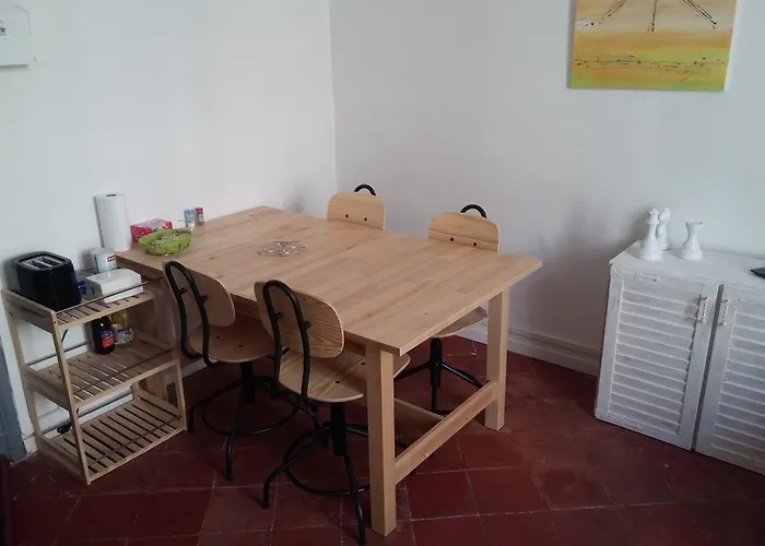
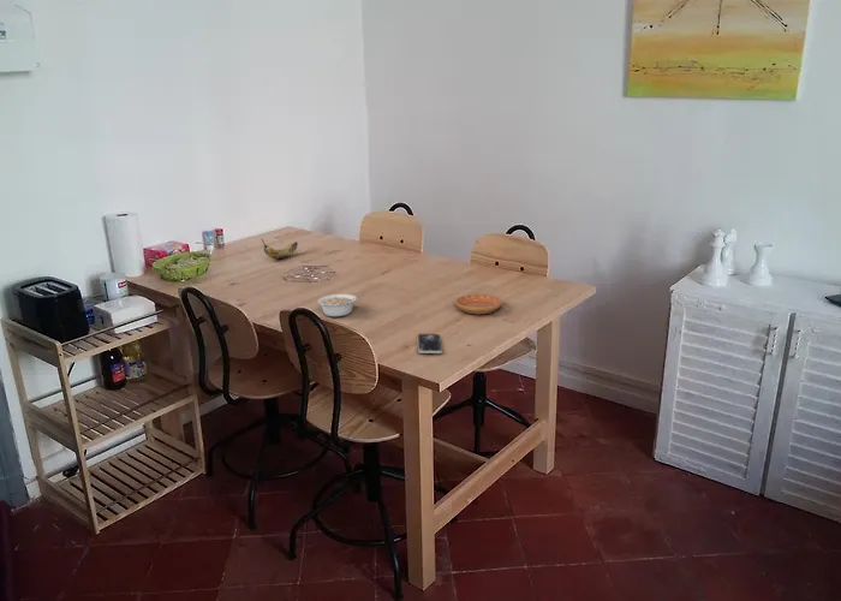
+ legume (339, 304)
+ banana (281, 249)
+ smartphone (429, 343)
+ saucer (478, 304)
